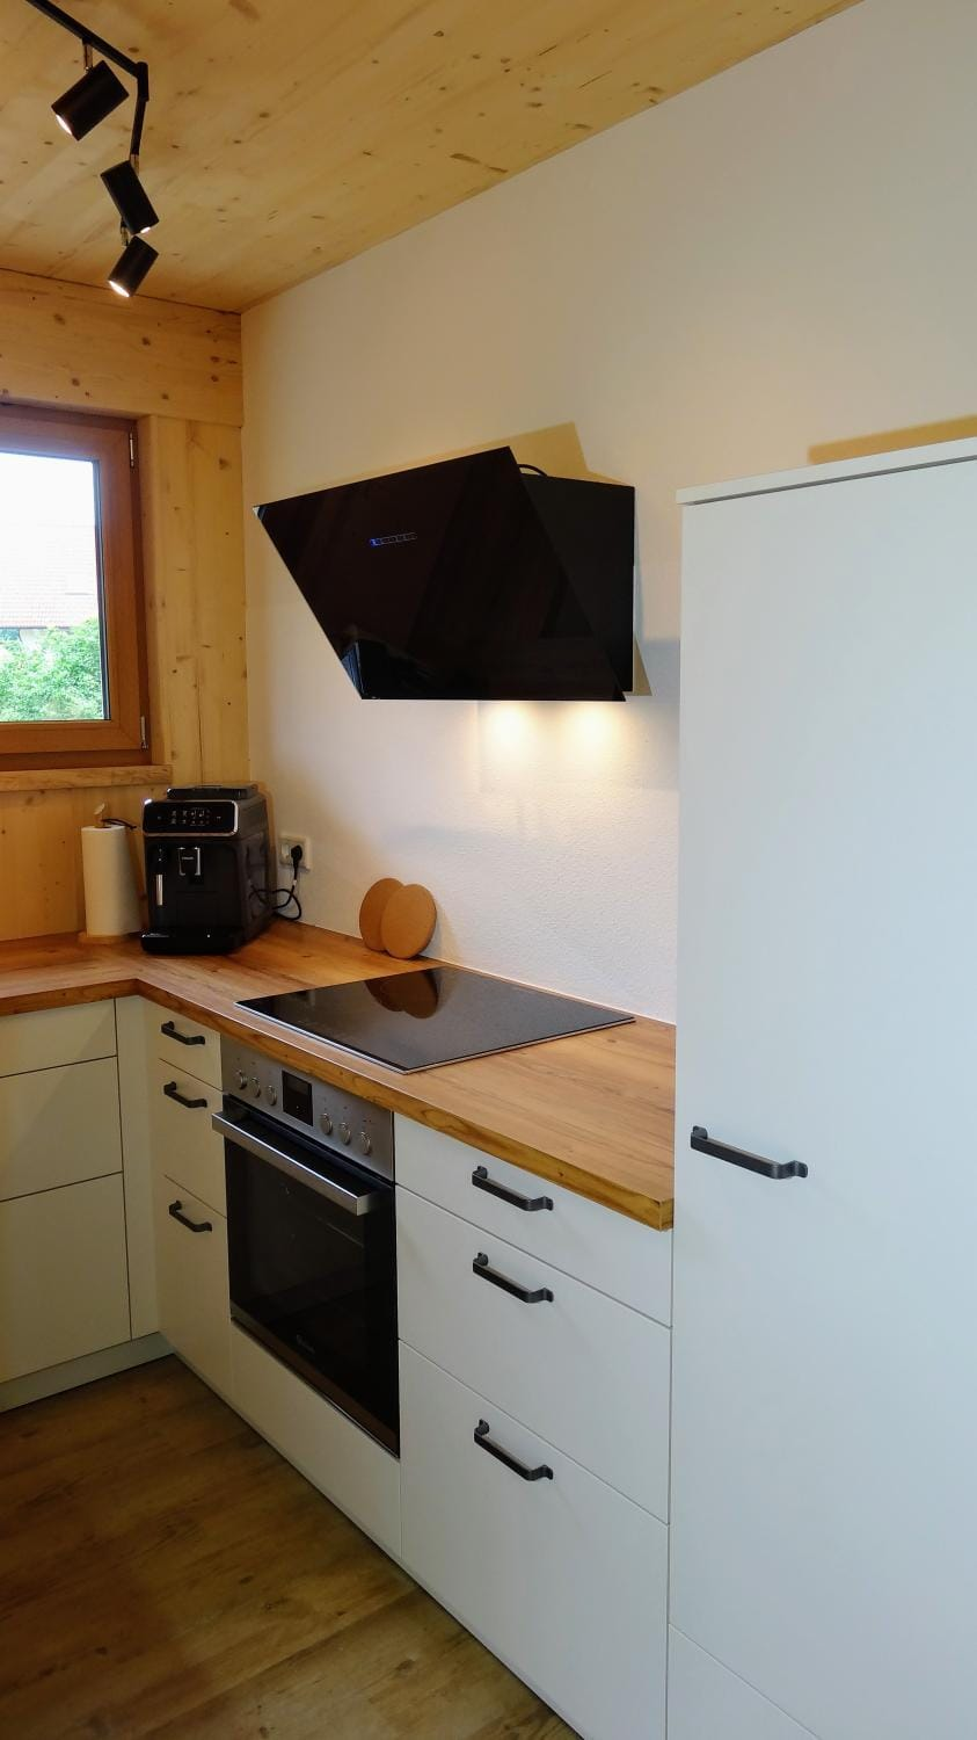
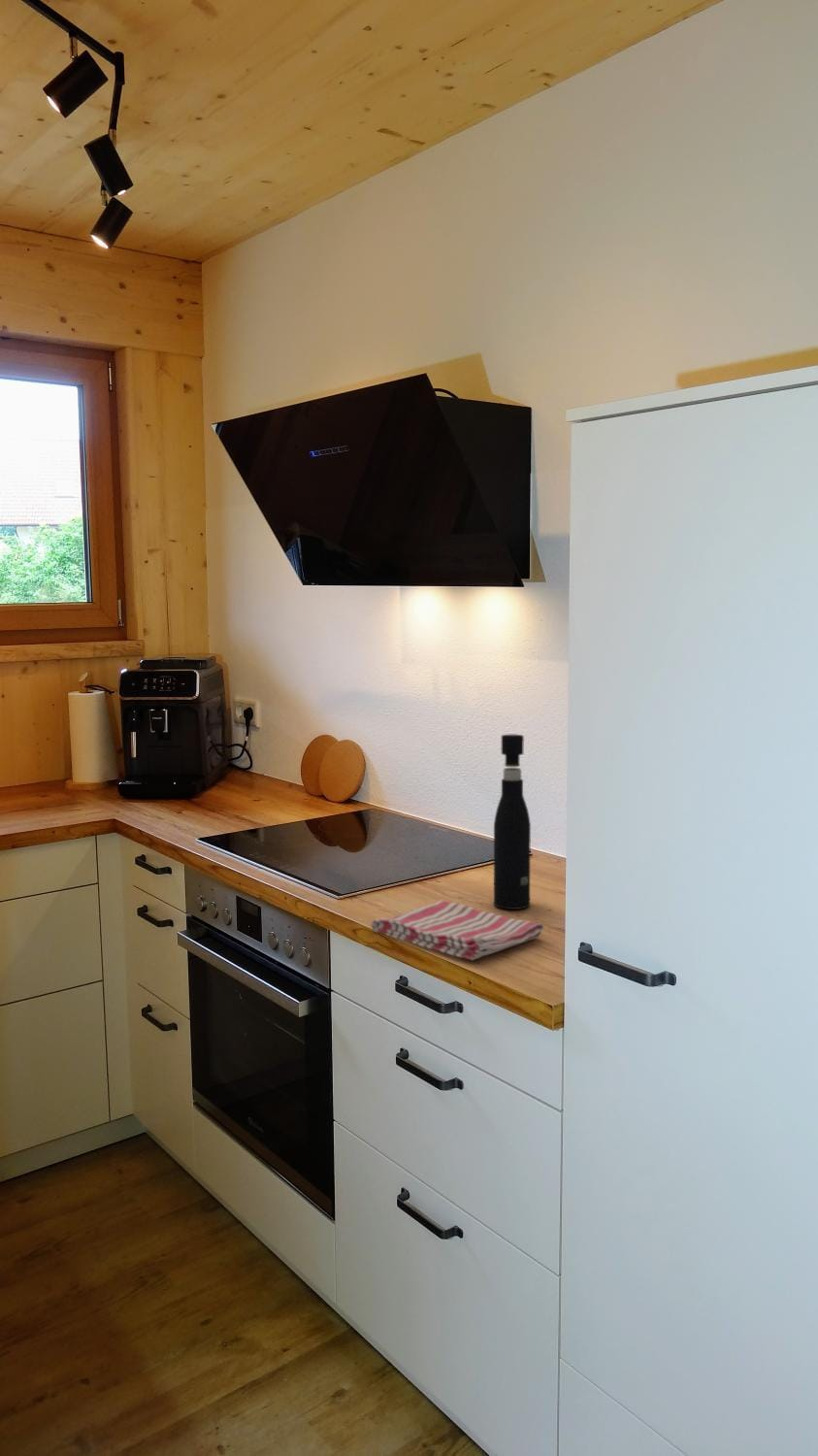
+ dish towel (456, 923)
+ pepper grinder (511, 820)
